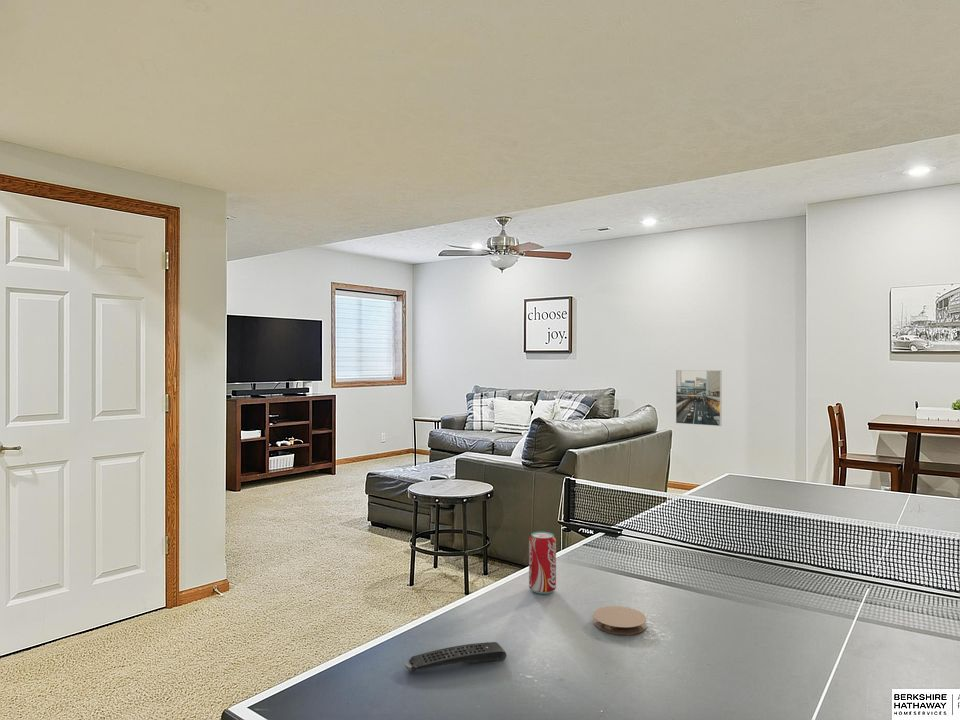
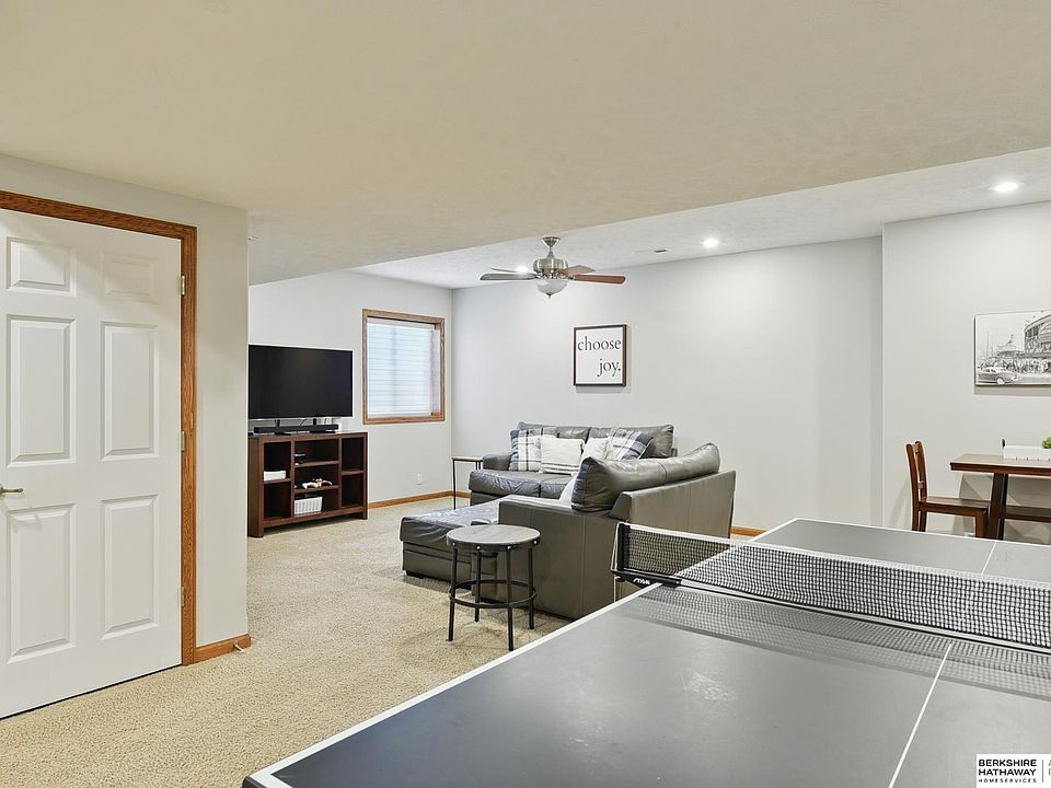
- coaster (619, 619)
- beverage can (542, 562)
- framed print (698, 397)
- remote control (455, 656)
